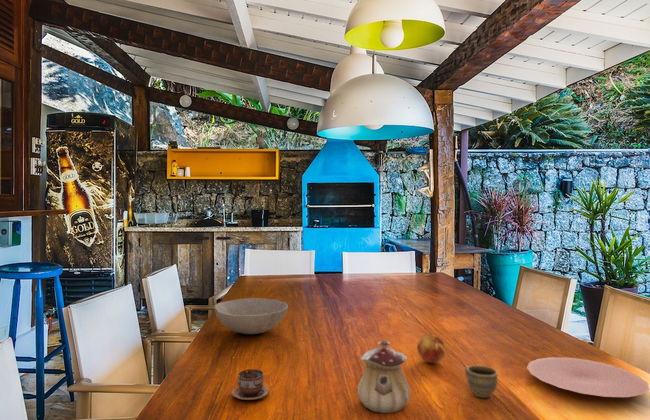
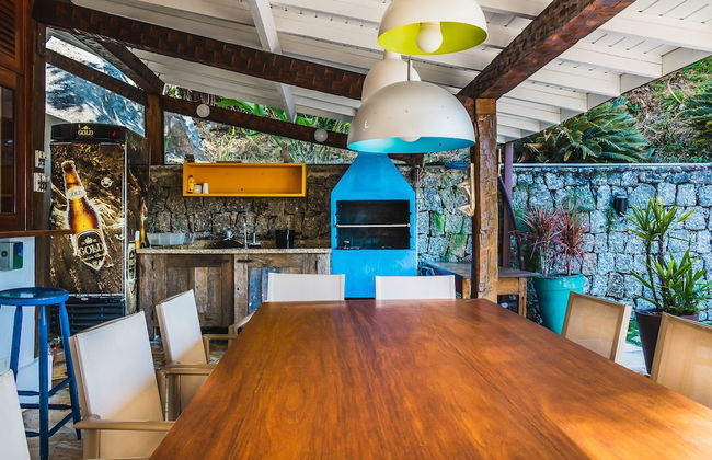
- teapot (383, 370)
- cup (250, 383)
- bowl (251, 318)
- plate (584, 379)
- fruit (430, 348)
- cup (479, 380)
